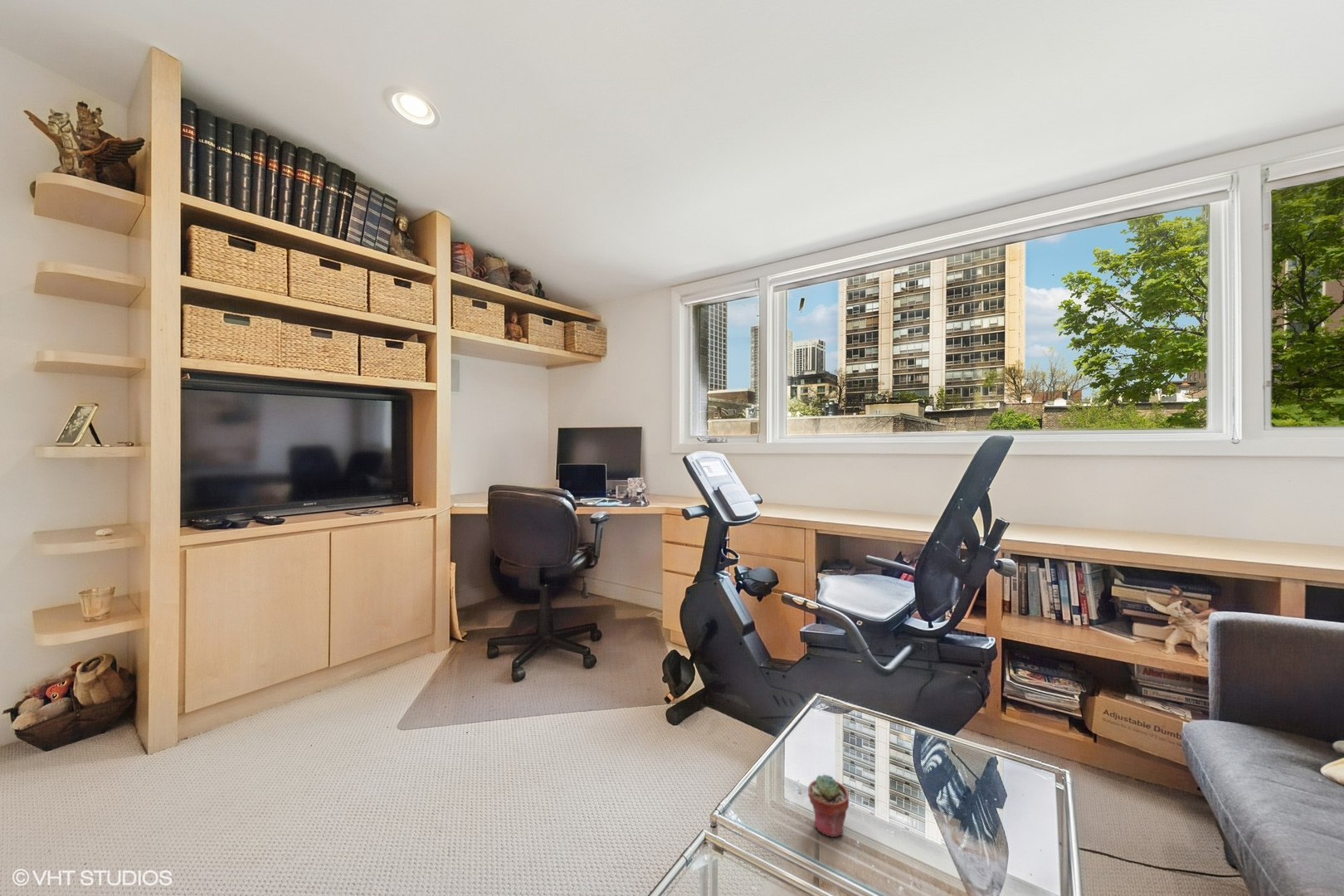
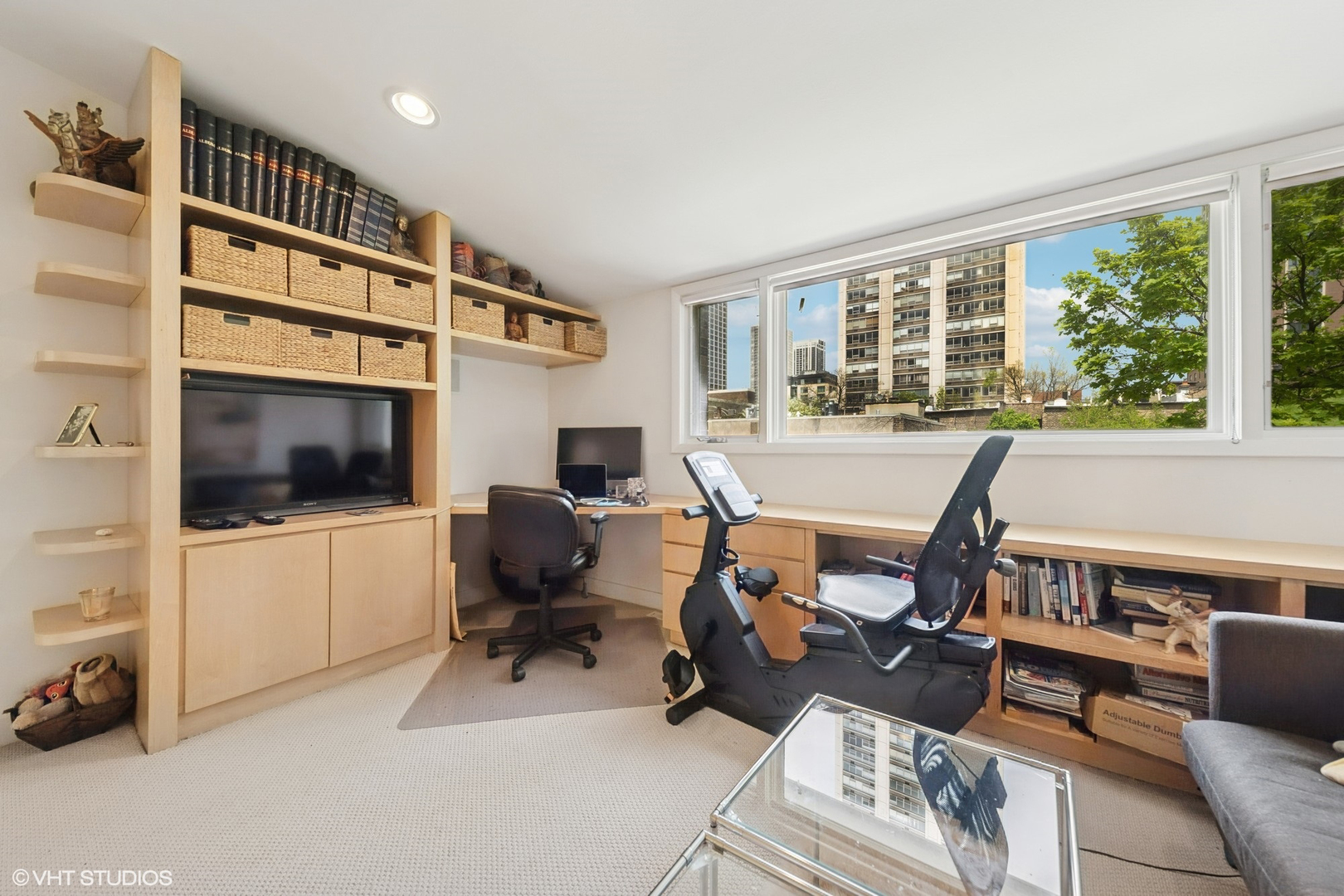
- potted succulent (828, 801)
